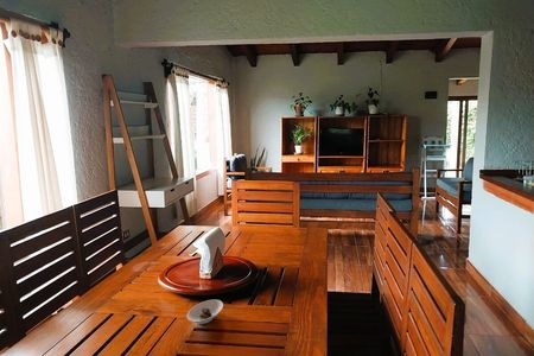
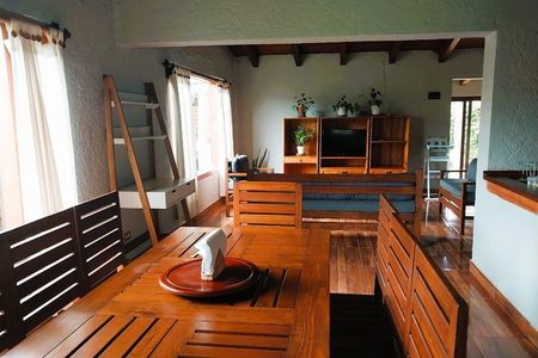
- saucer (205, 312)
